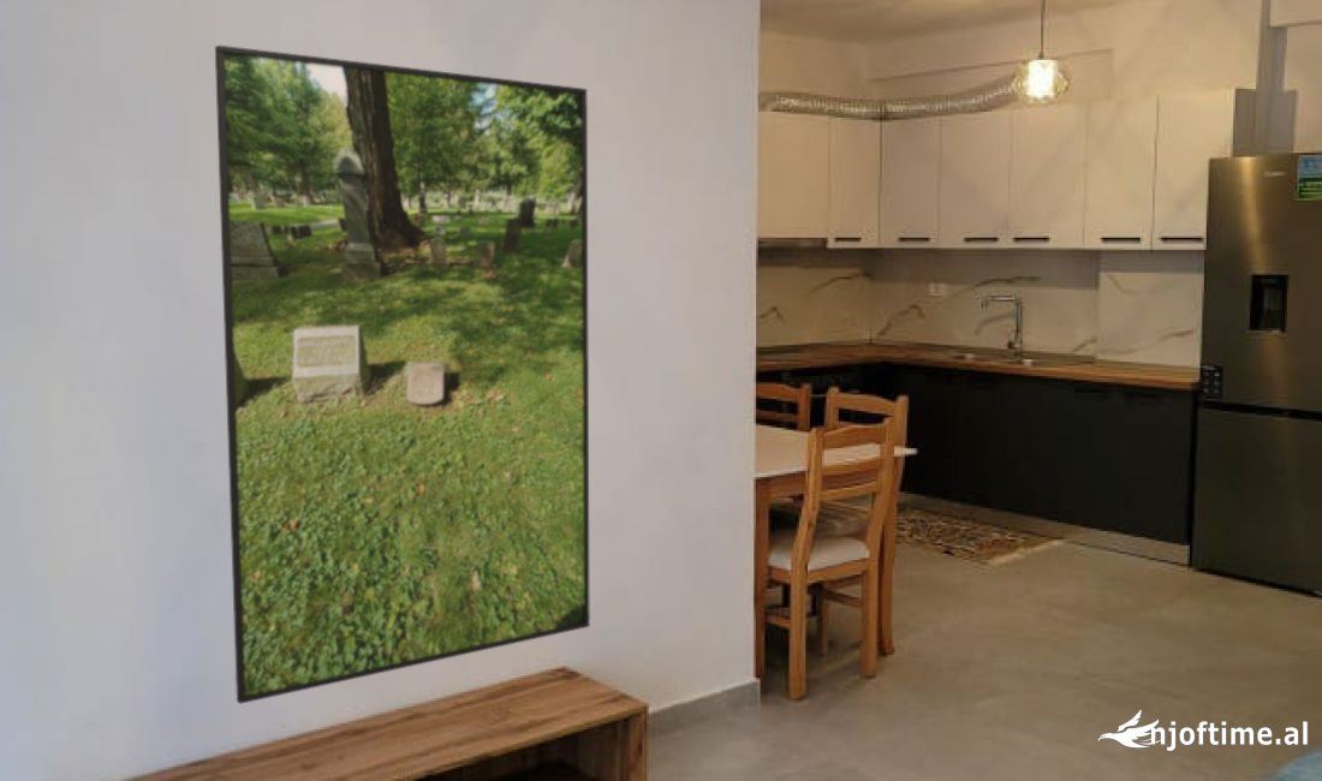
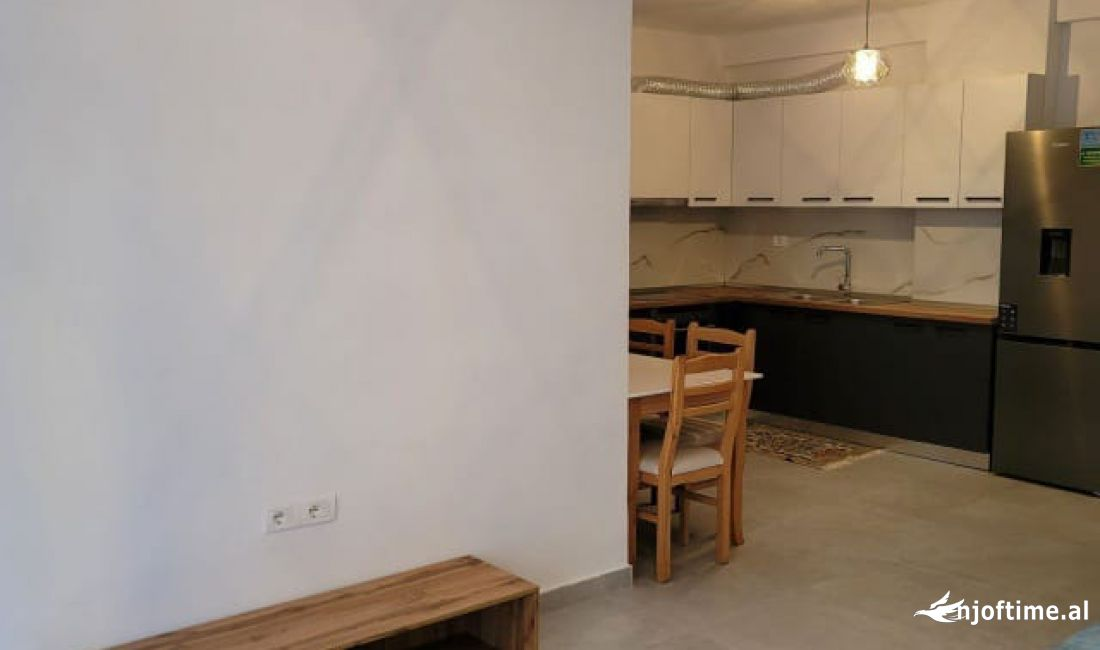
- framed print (424, 371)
